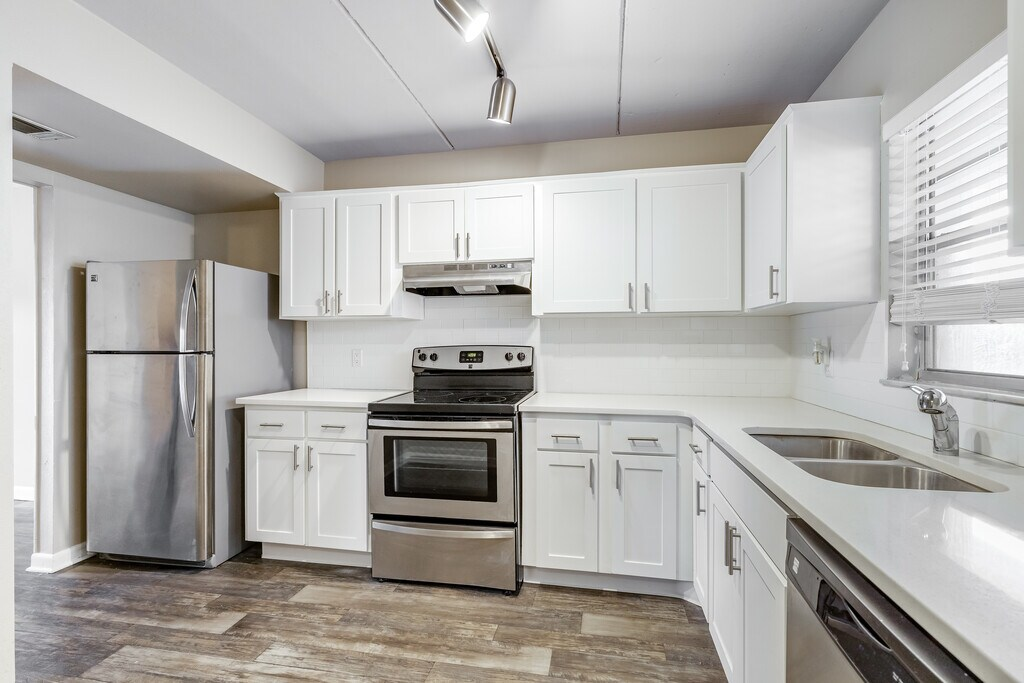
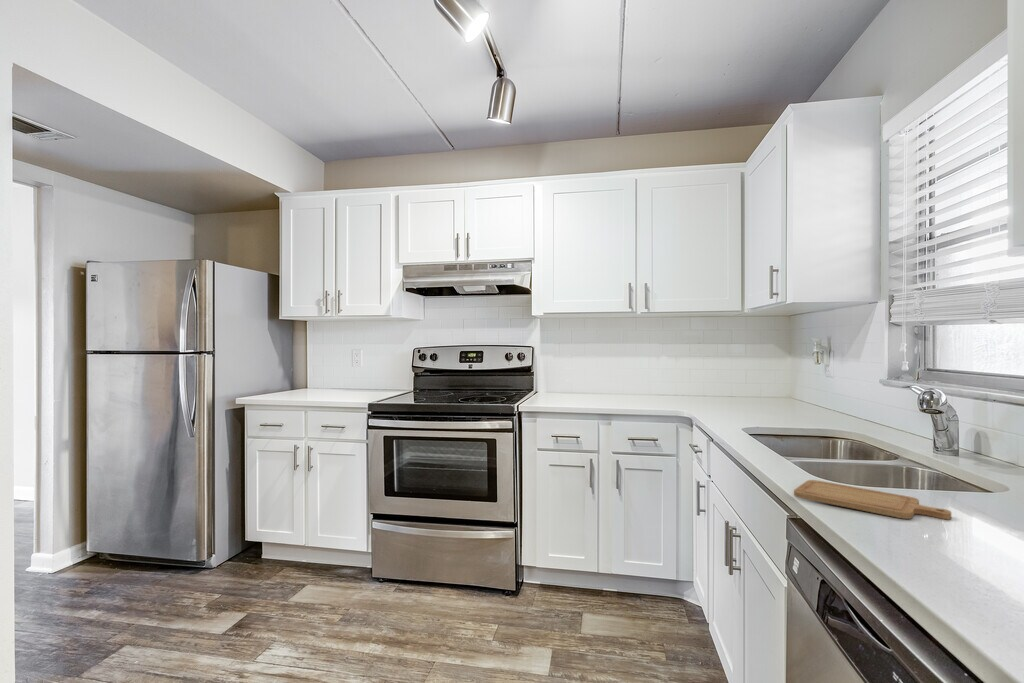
+ chopping board (869, 500)
